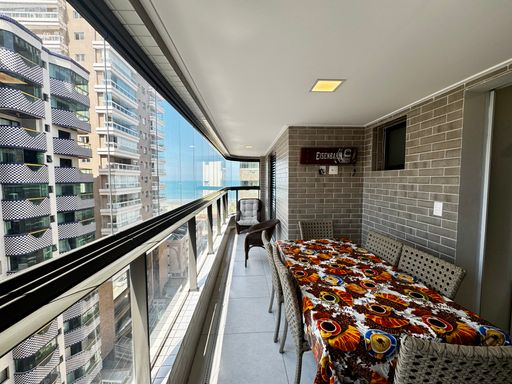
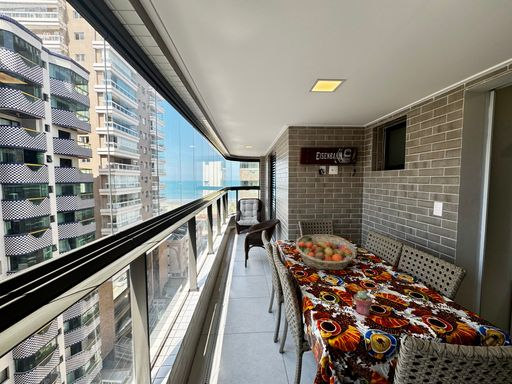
+ potted succulent (362, 301)
+ fruit basket (324, 251)
